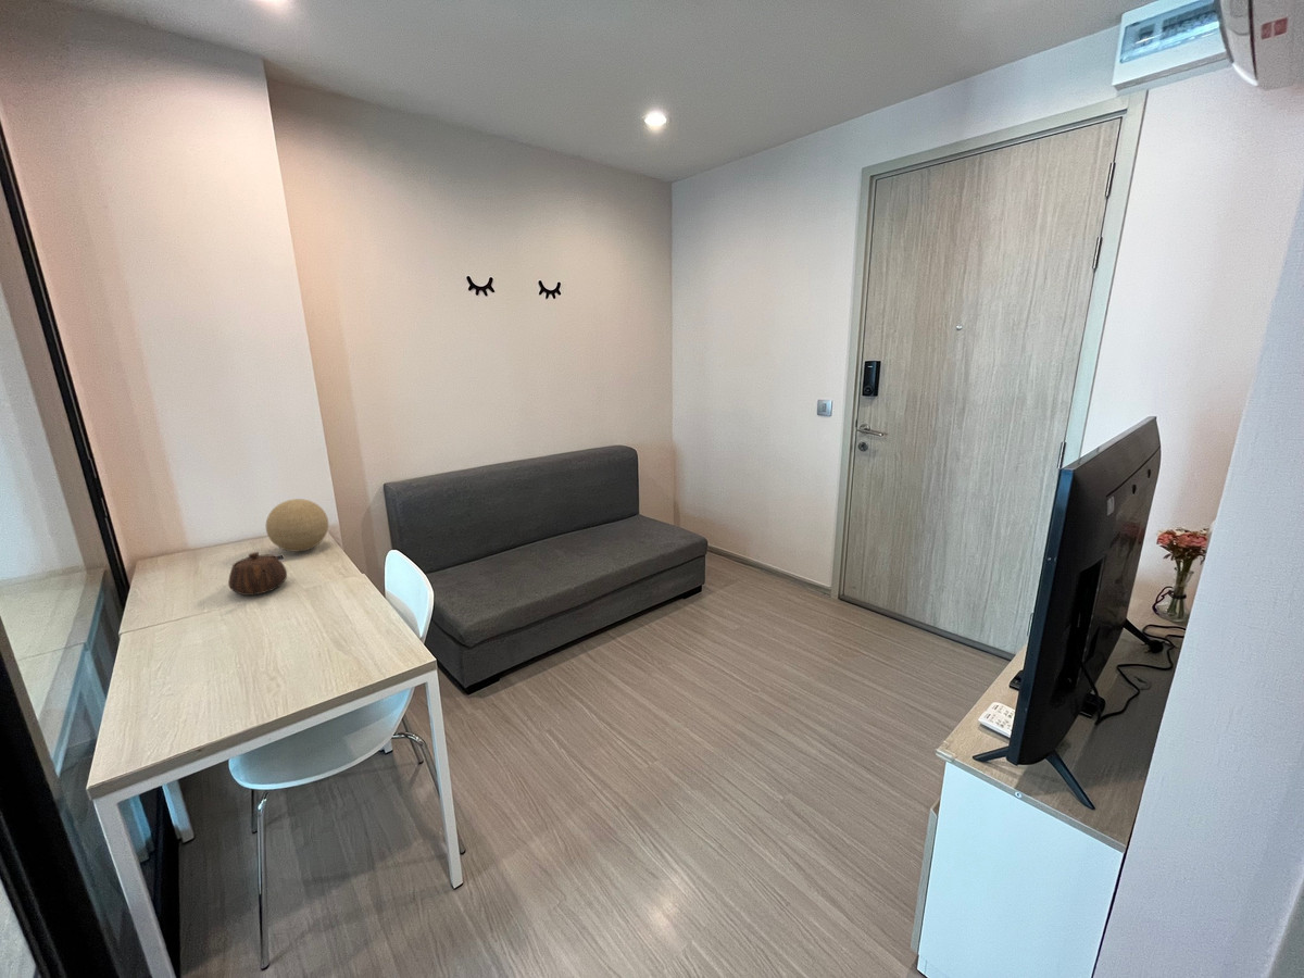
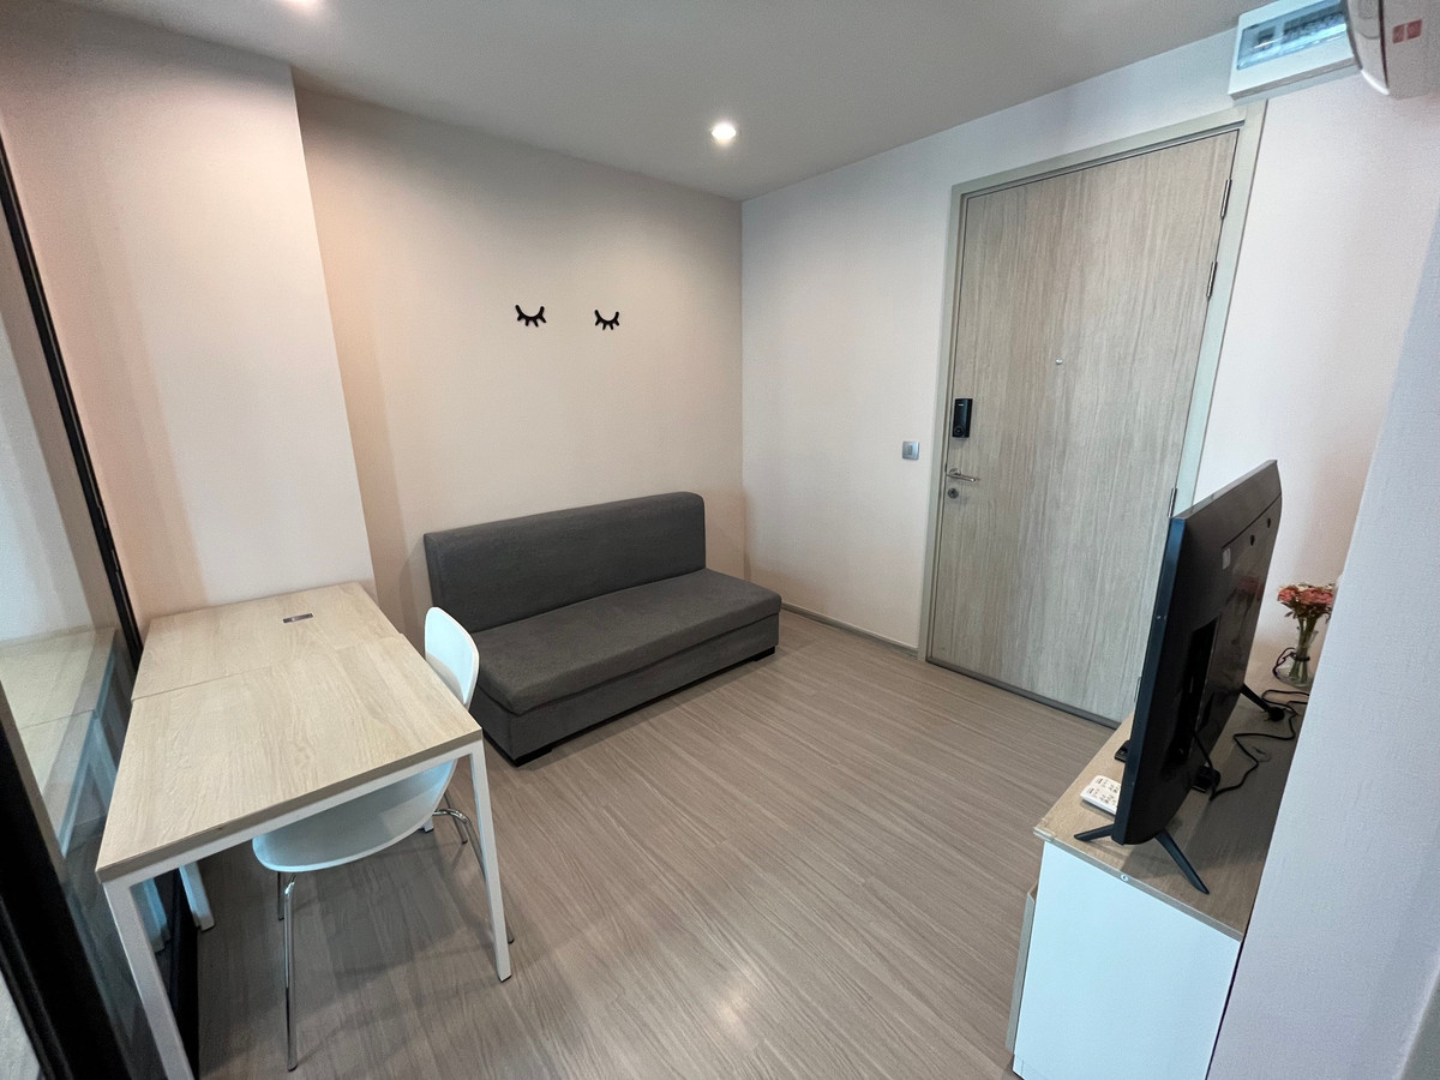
- teapot (258, 572)
- decorative ball (298, 525)
